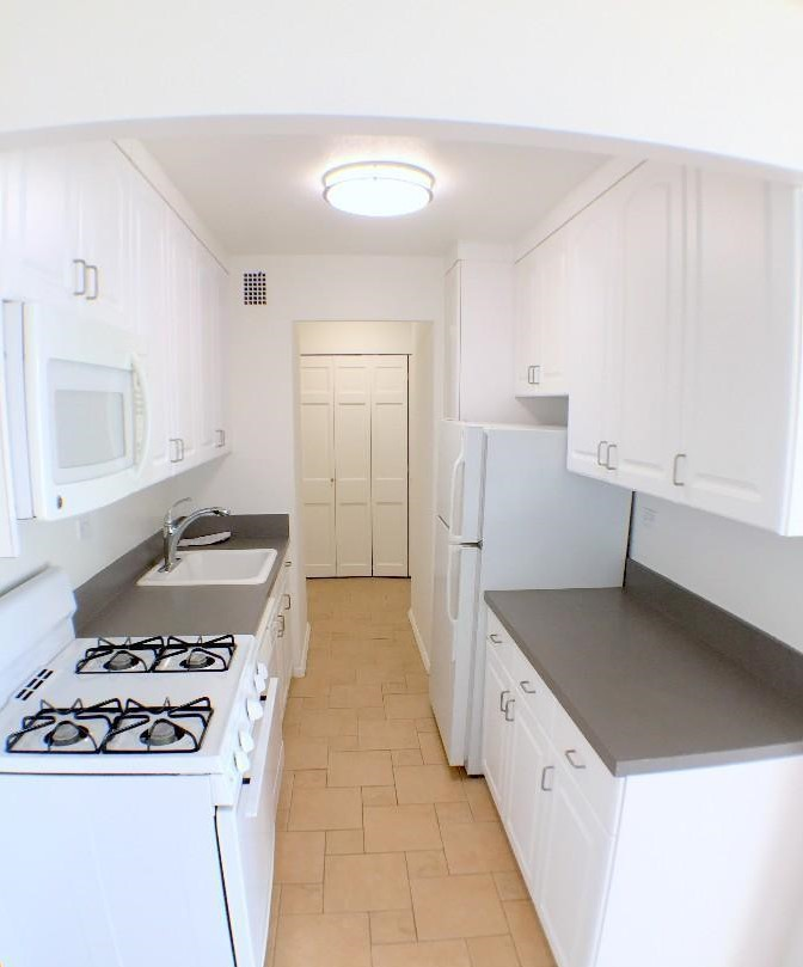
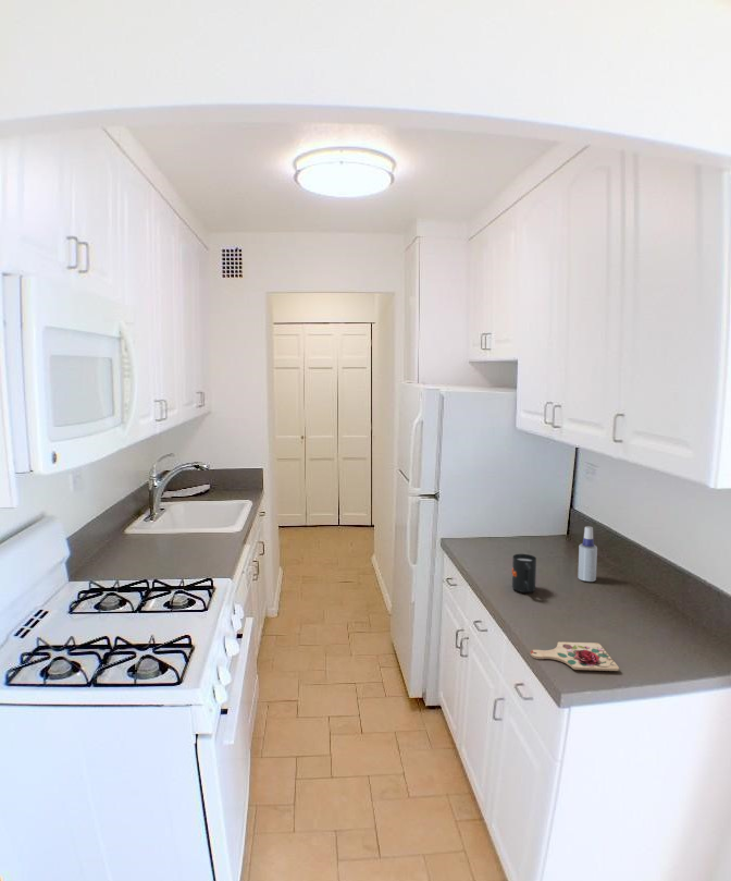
+ cutting board (569, 651)
+ spray bottle (587, 552)
+ mug (524, 575)
